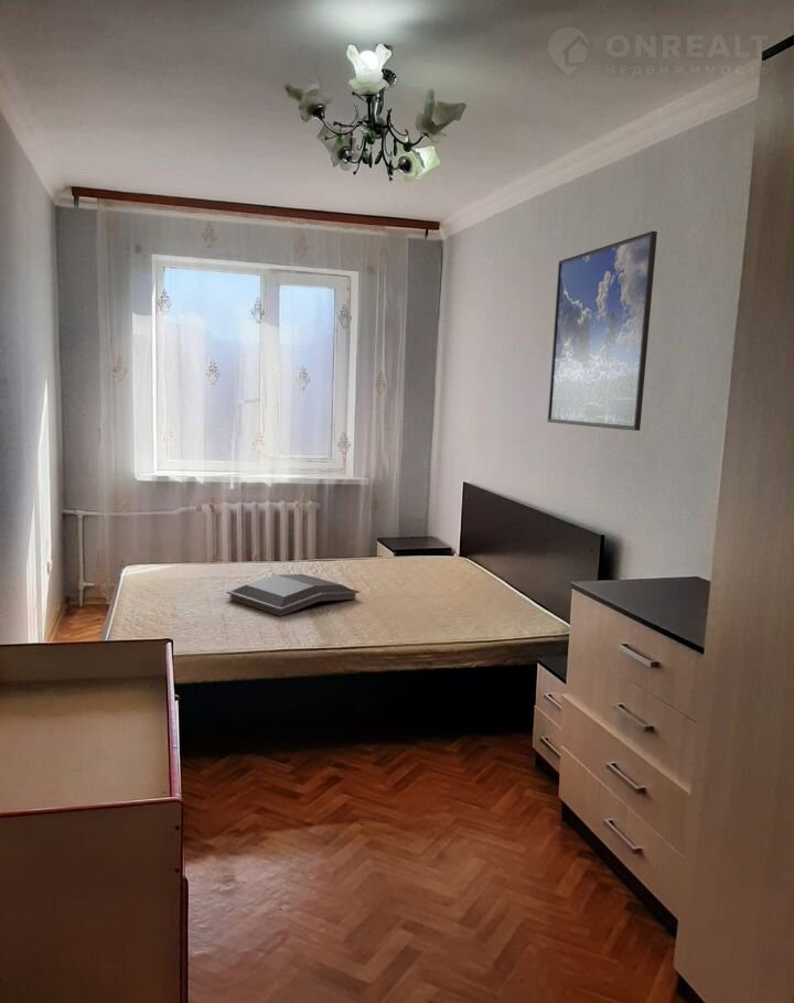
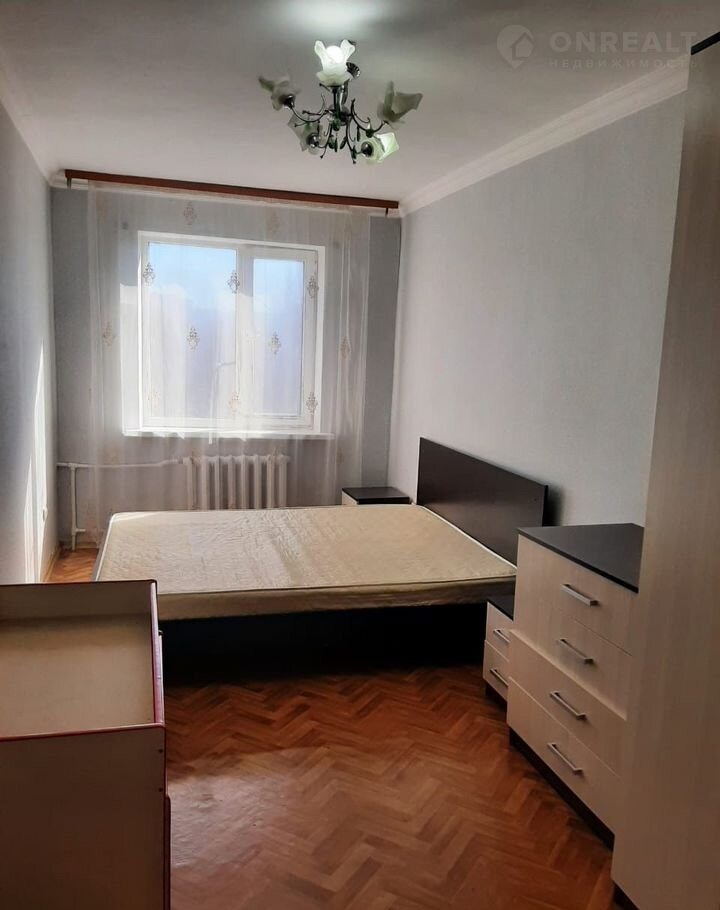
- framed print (596, 337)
- serving tray (293, 590)
